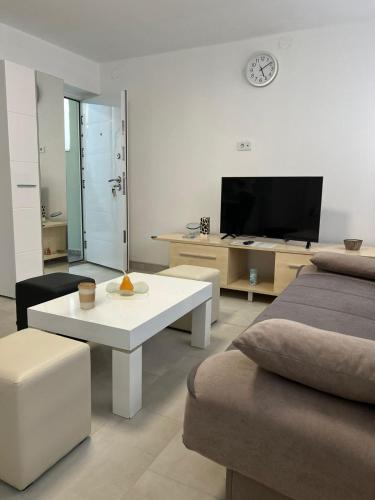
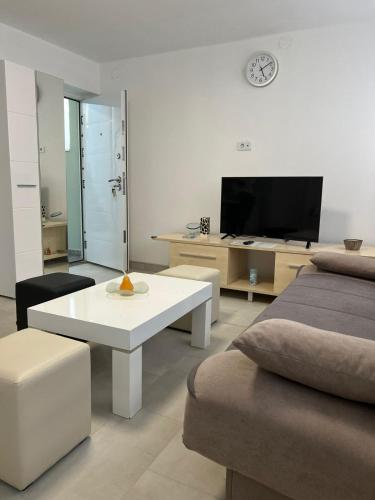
- coffee cup (87, 294)
